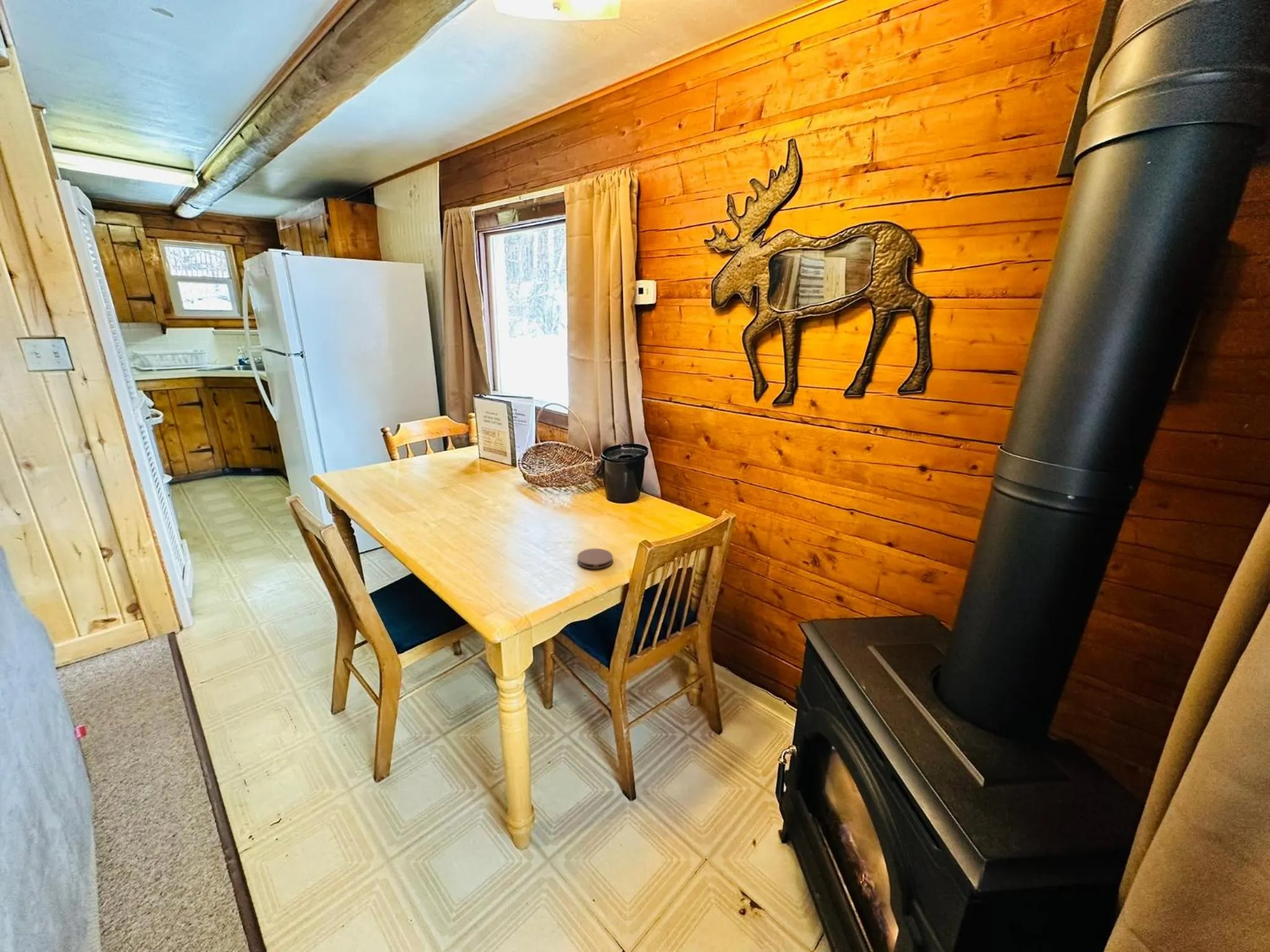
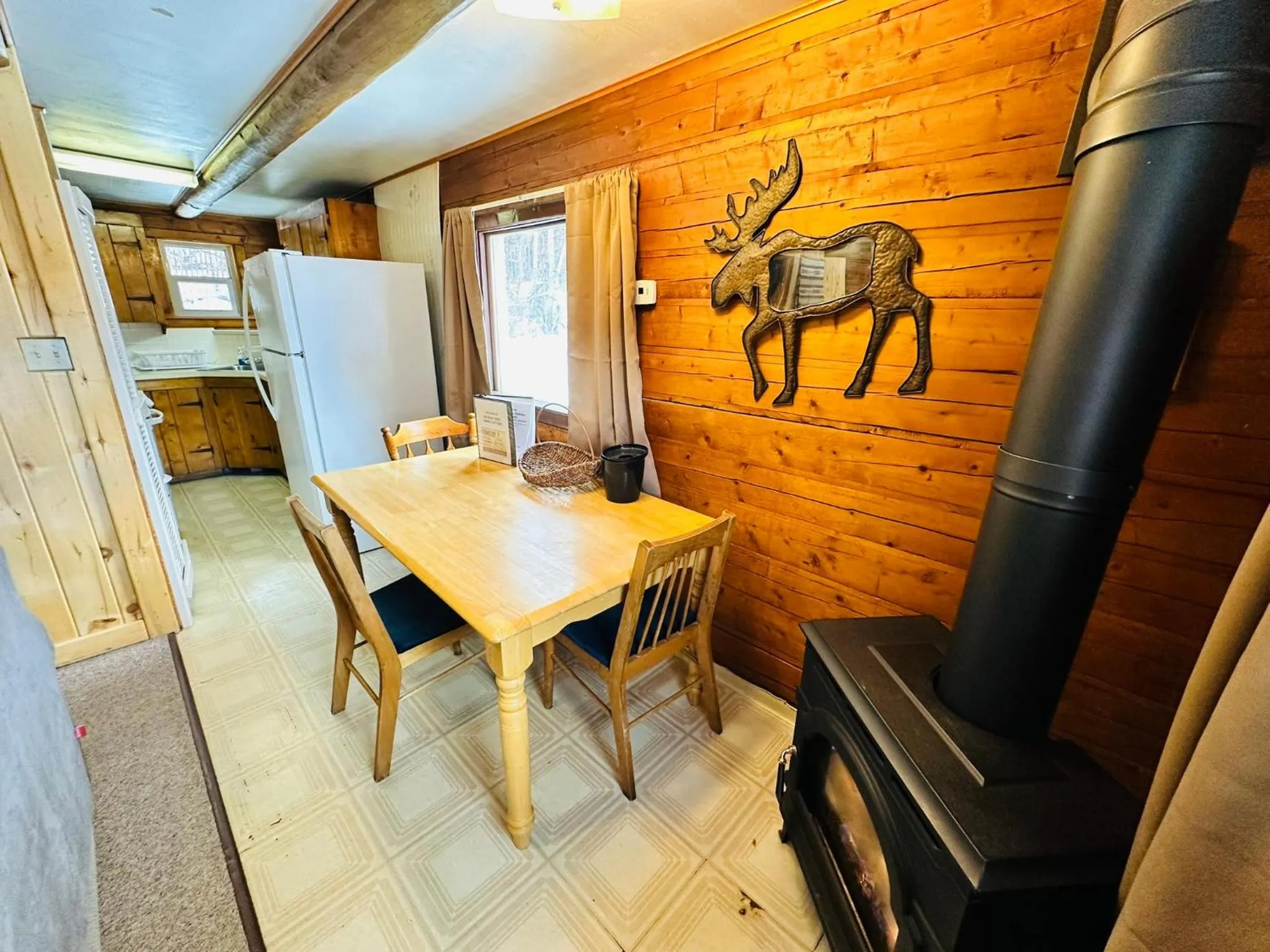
- coaster (595, 558)
